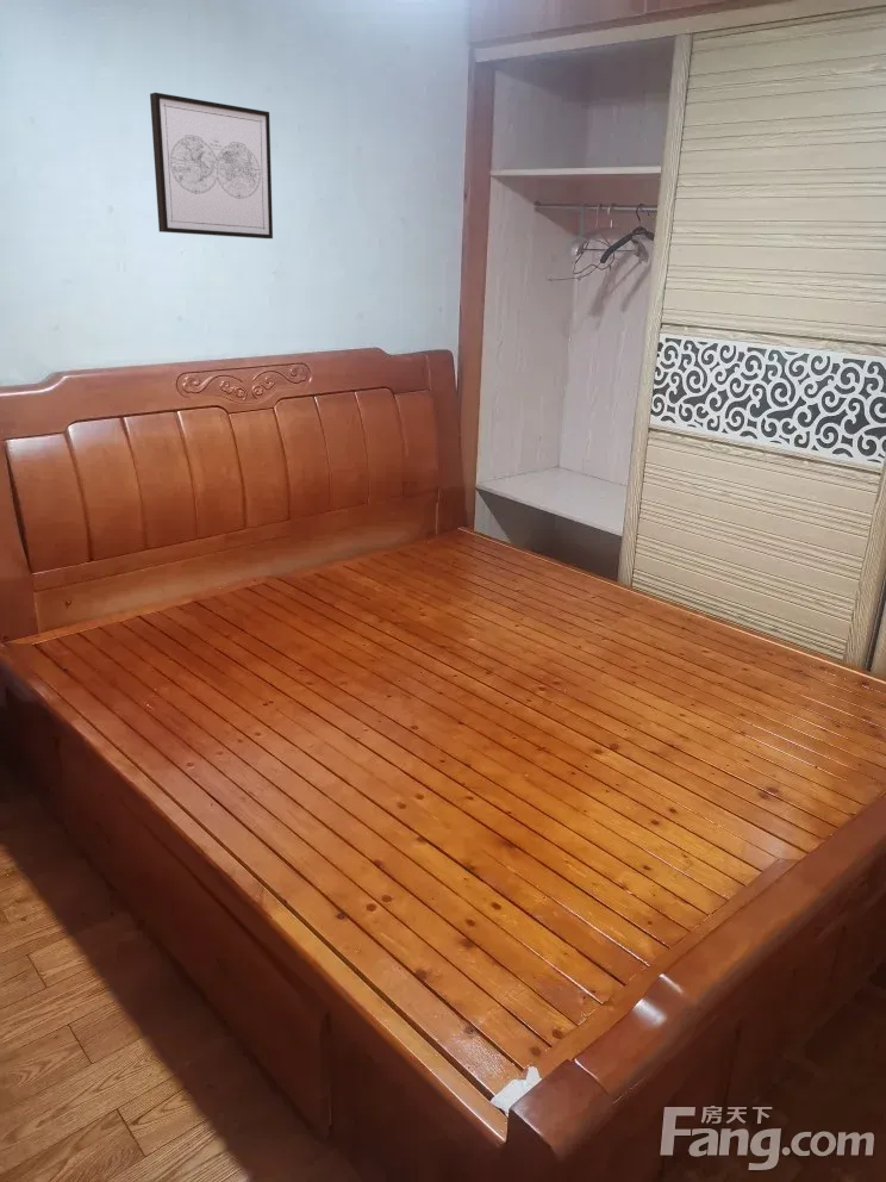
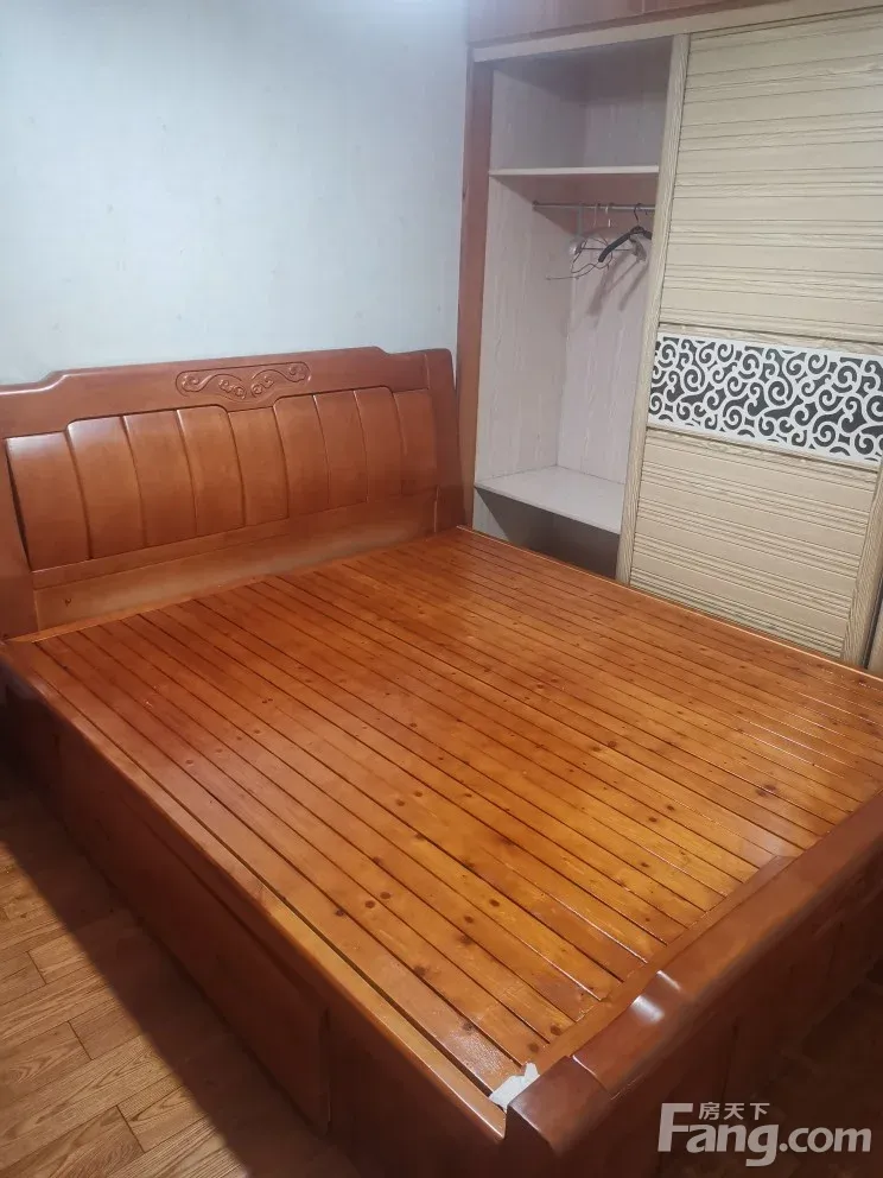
- wall art (214, 170)
